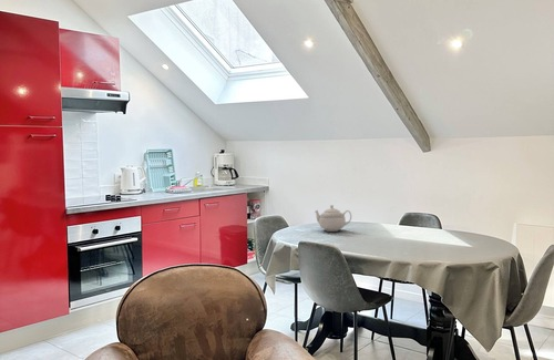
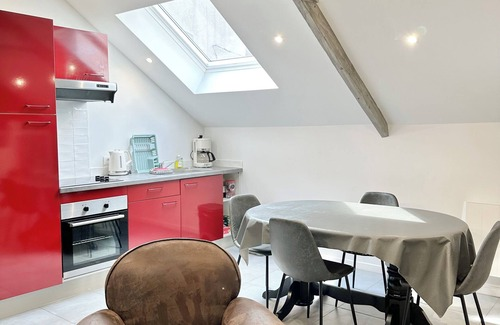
- teapot (332, 217)
